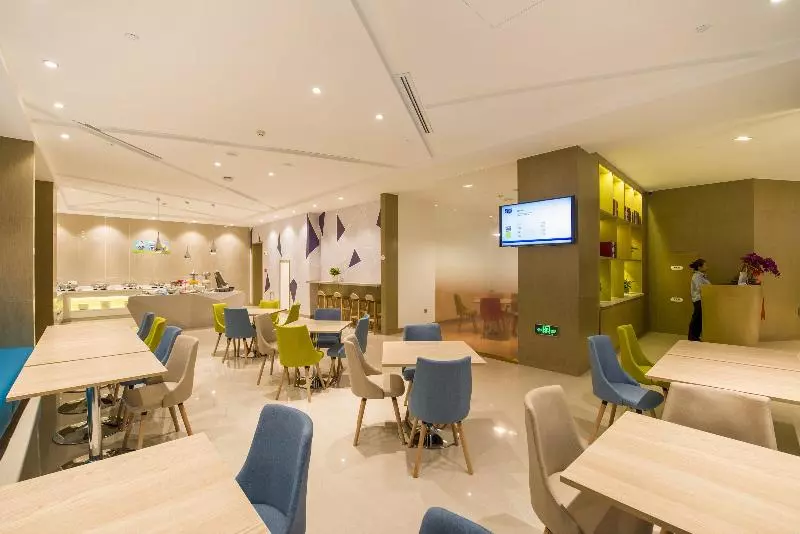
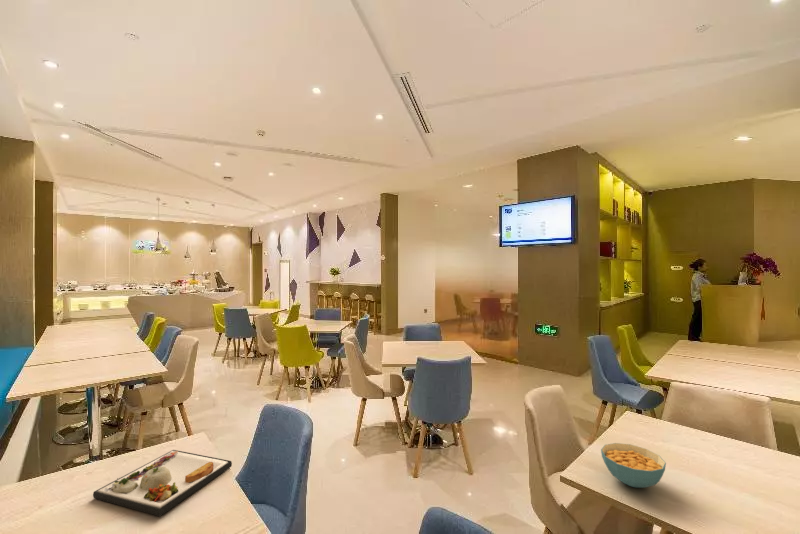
+ dinner plate (167, 471)
+ cereal bowl (632, 469)
